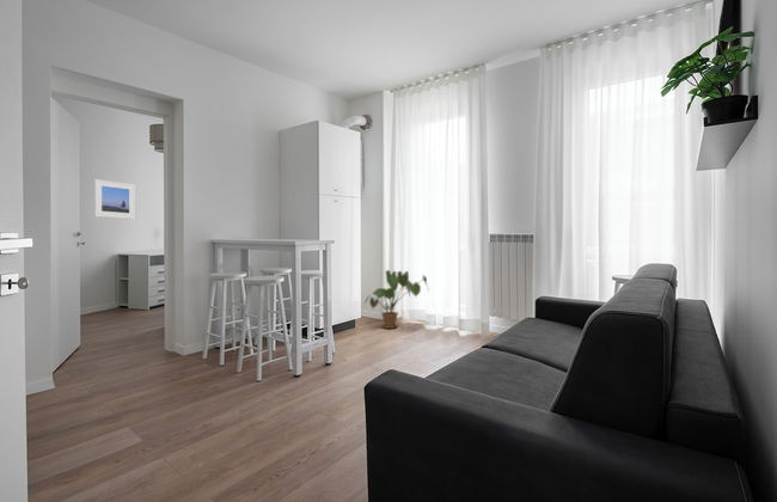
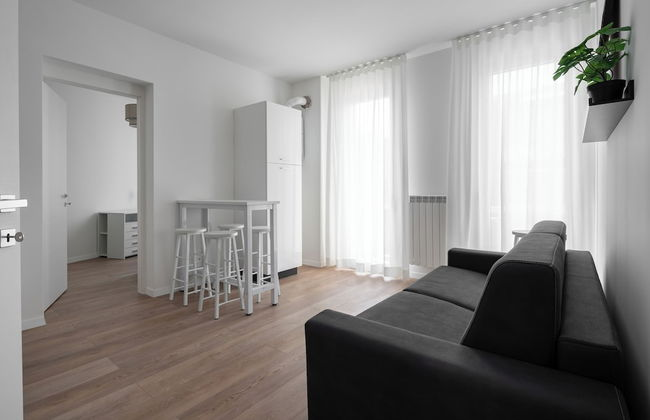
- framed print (115, 200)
- house plant (397, 299)
